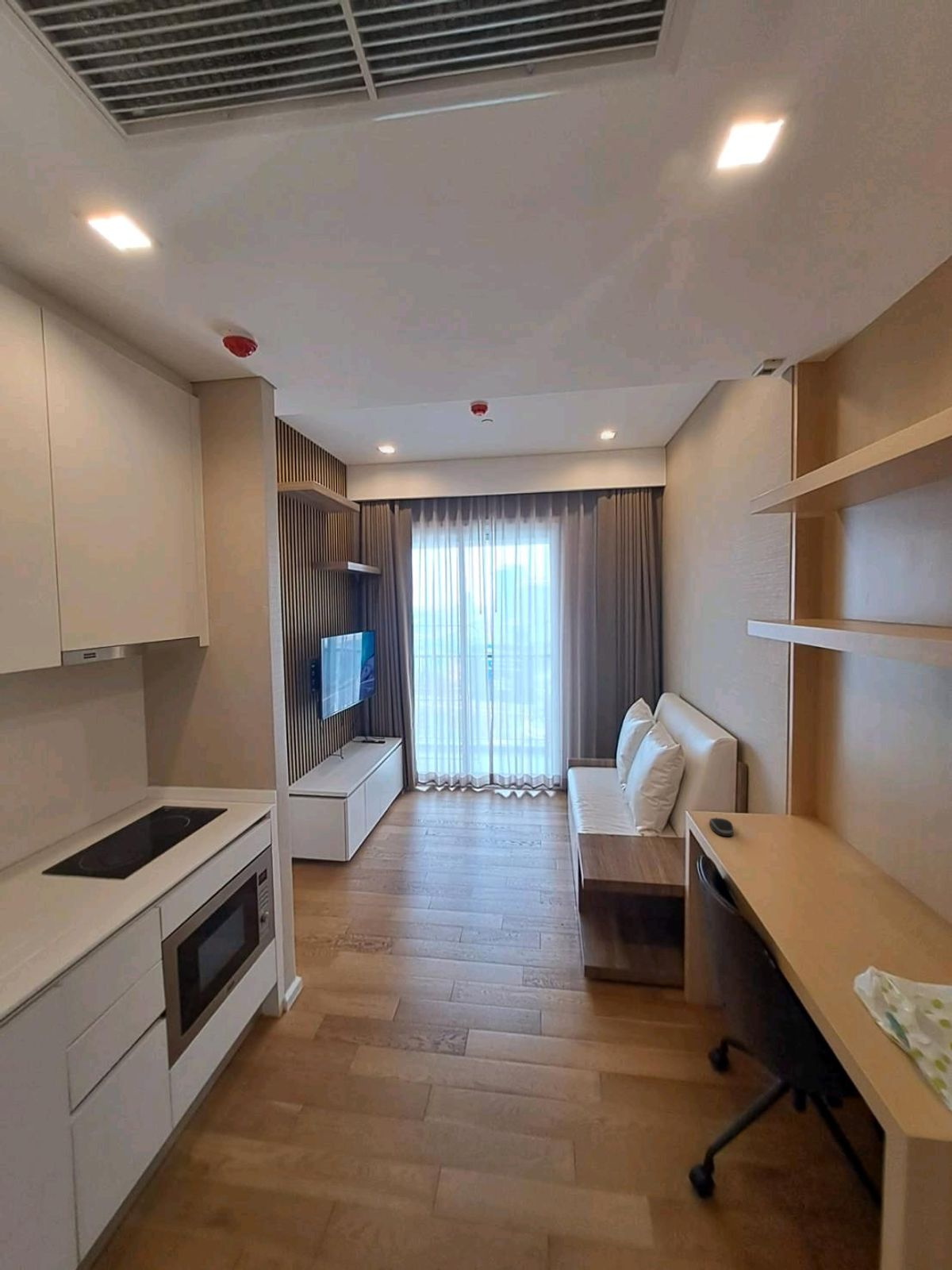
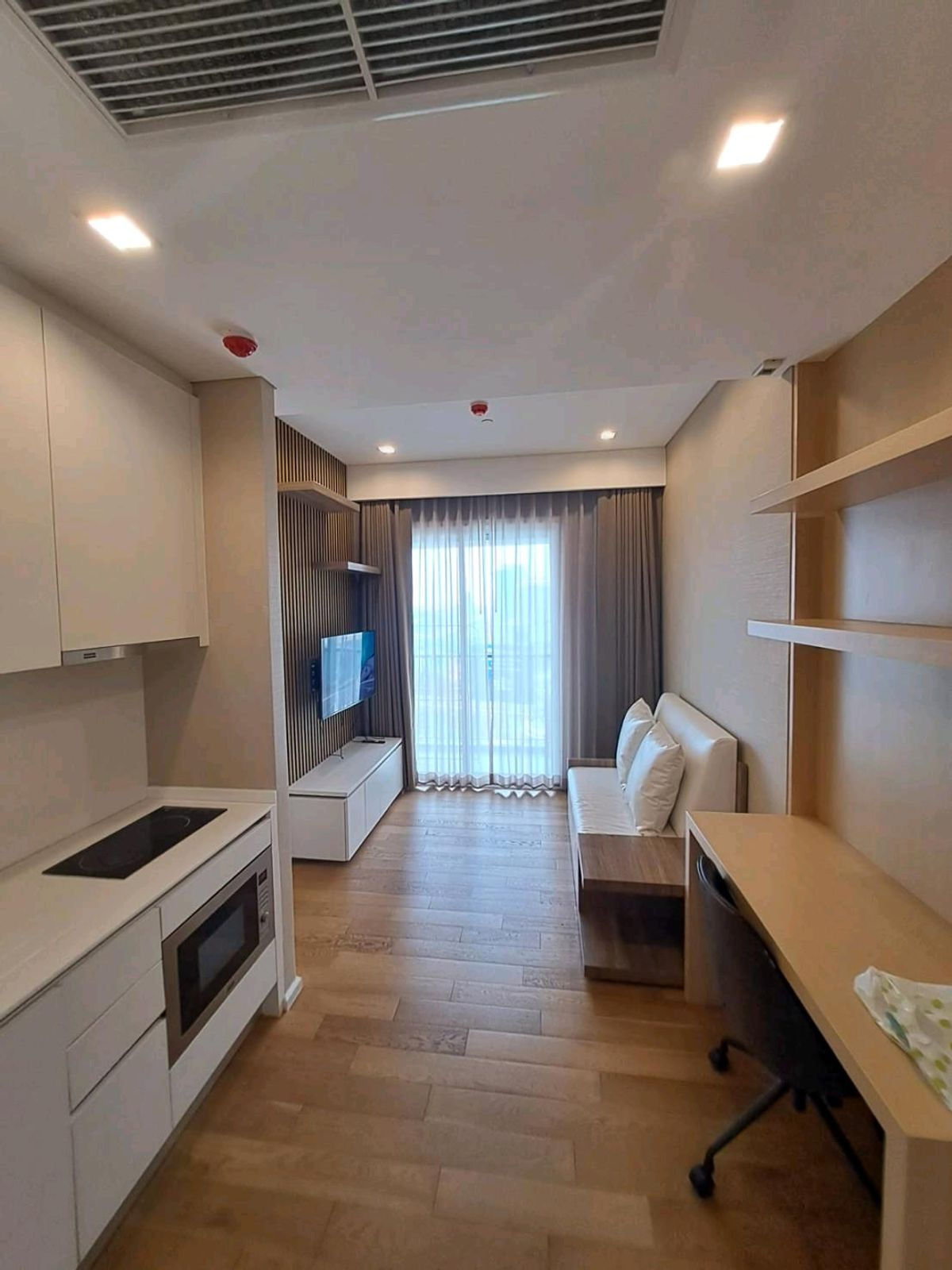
- computer mouse (720, 823)
